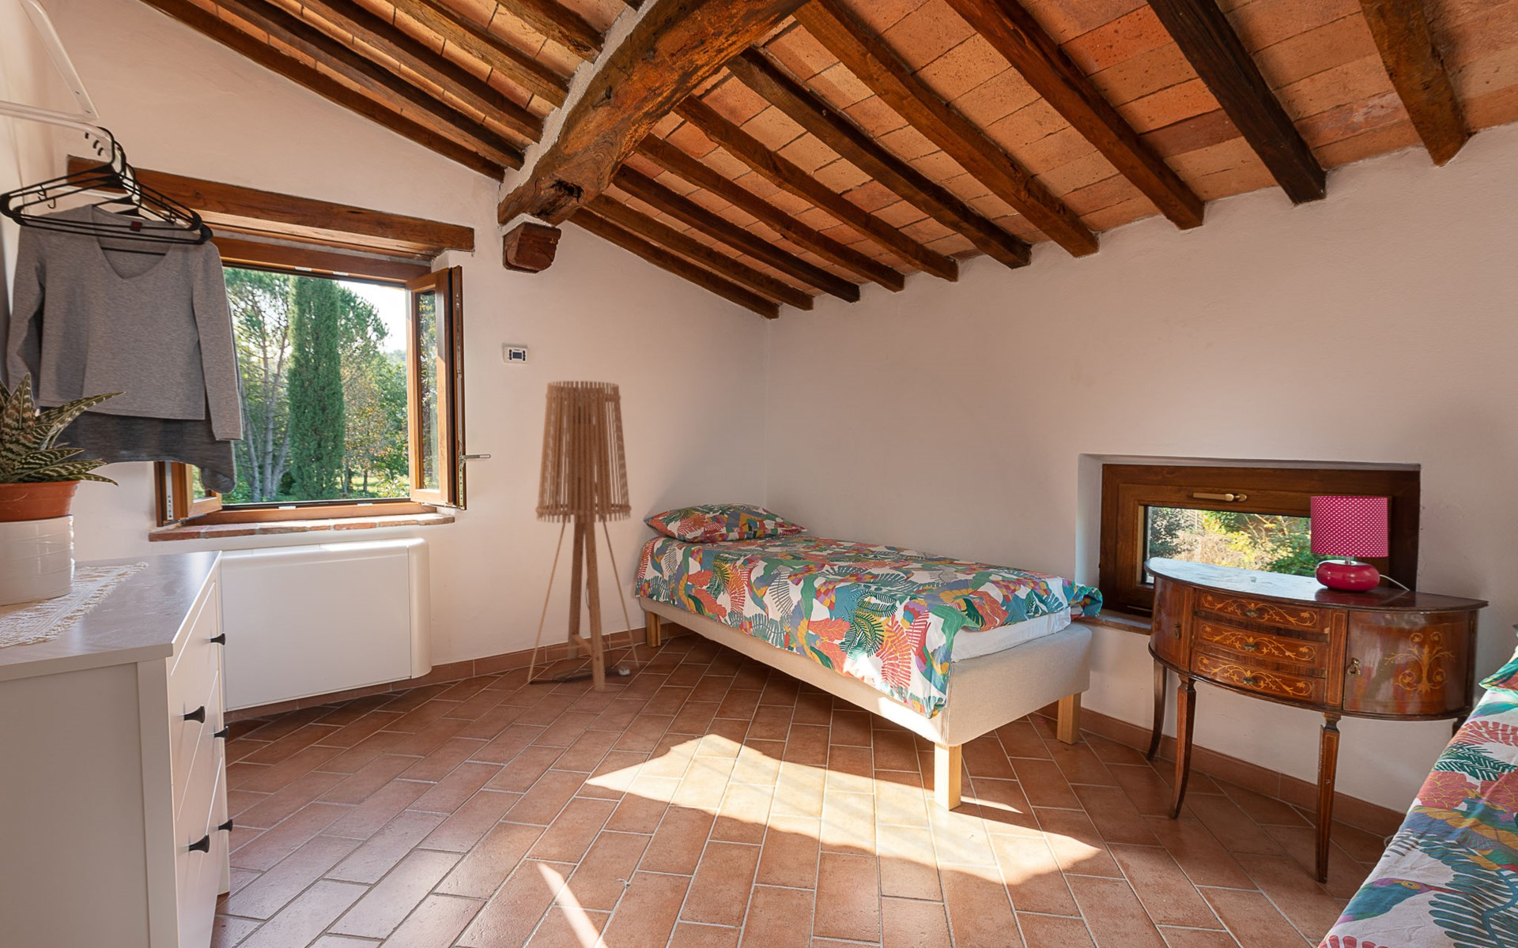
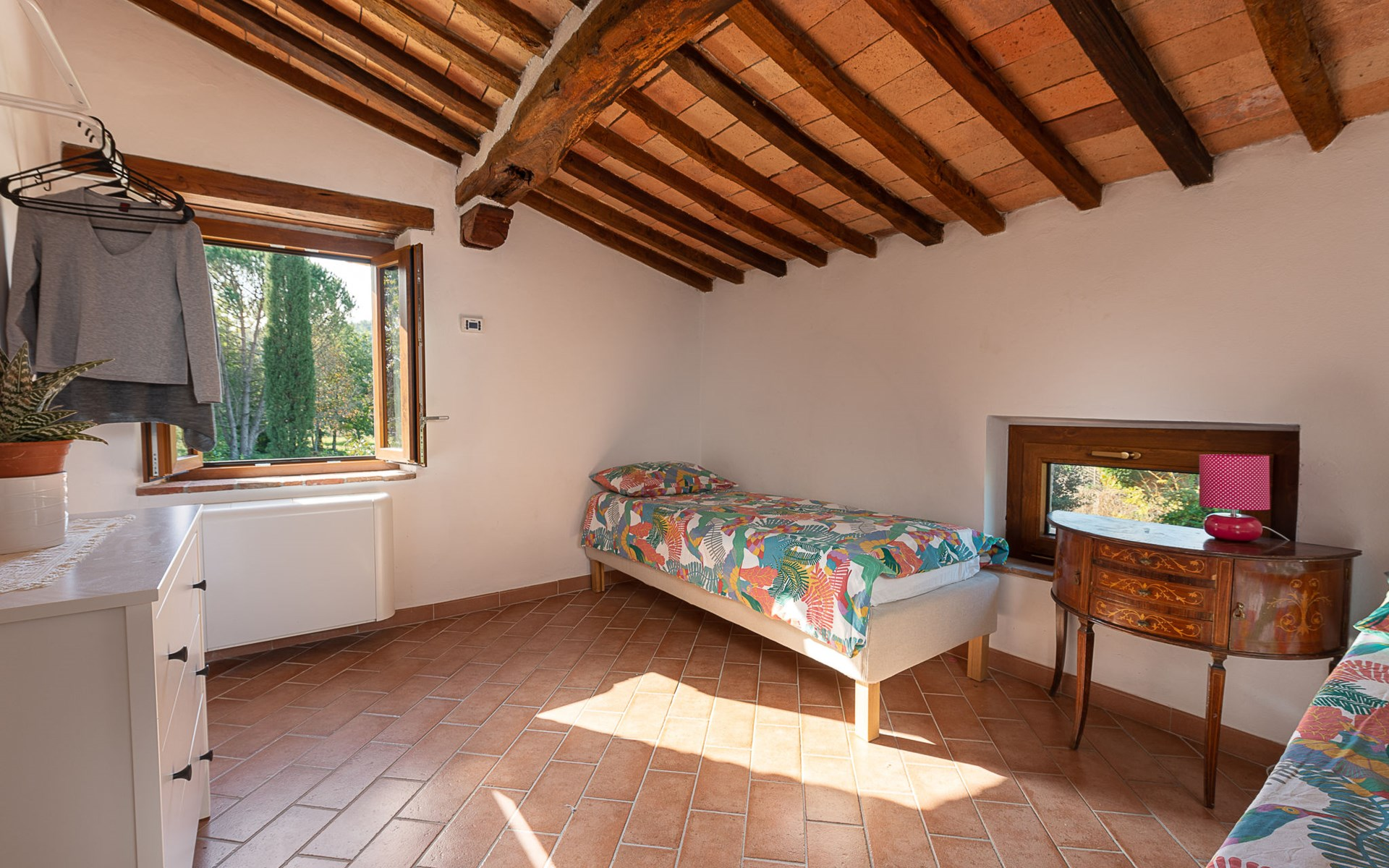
- floor lamp (585, 530)
